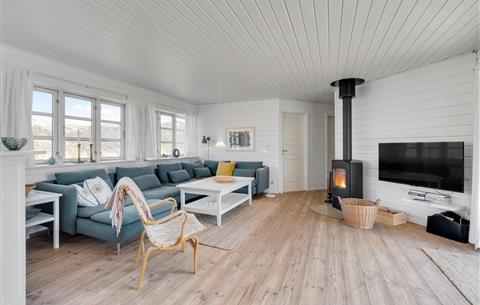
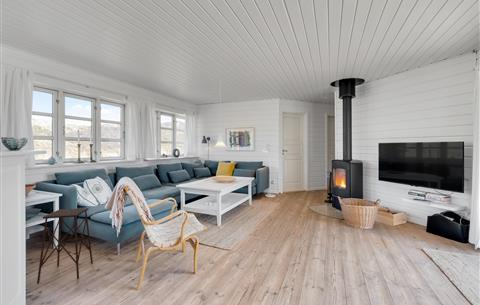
+ side table (67, 242)
